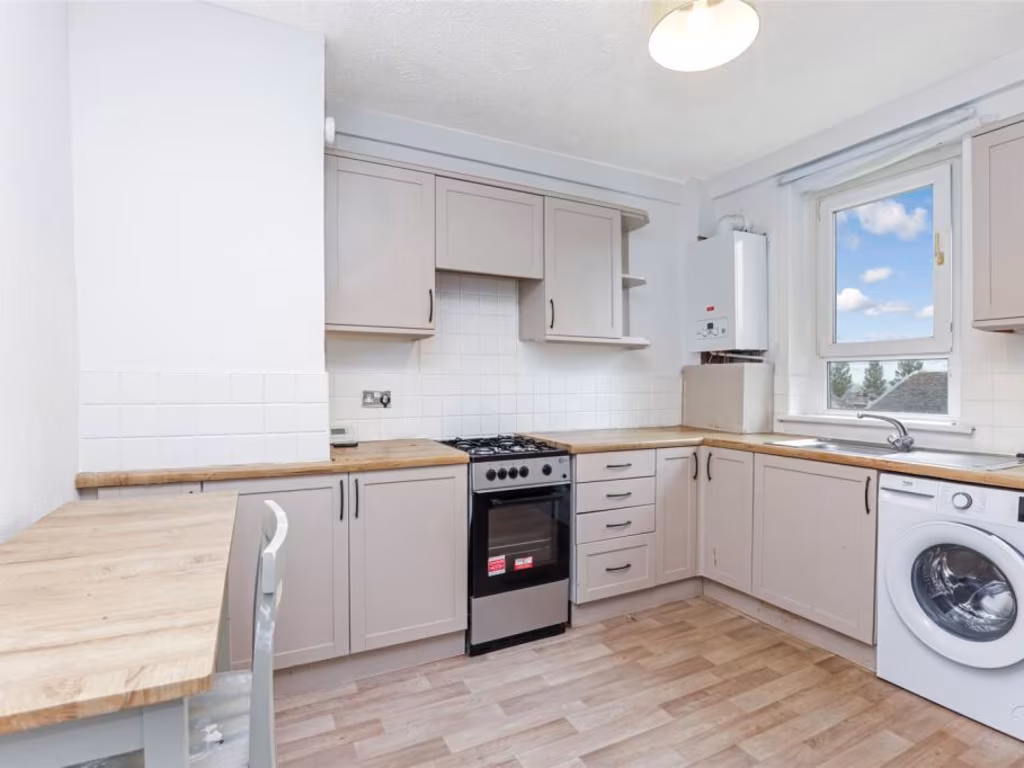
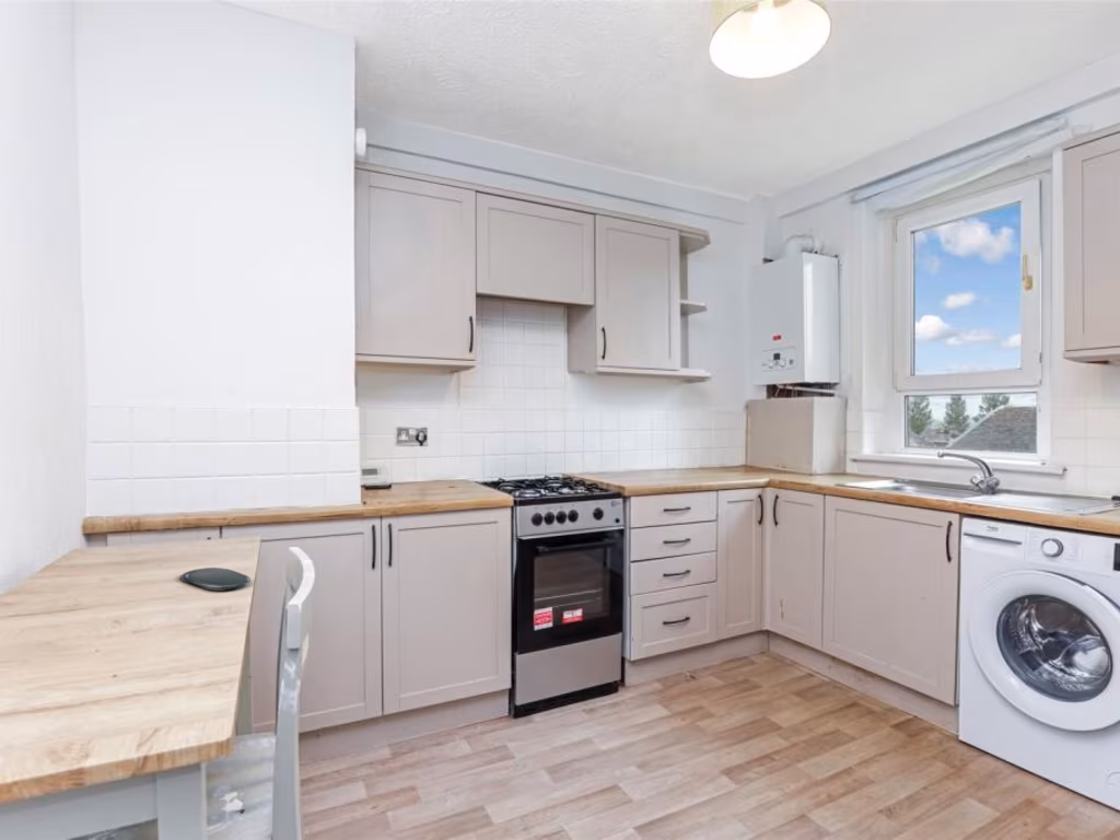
+ oval tray (214, 578)
